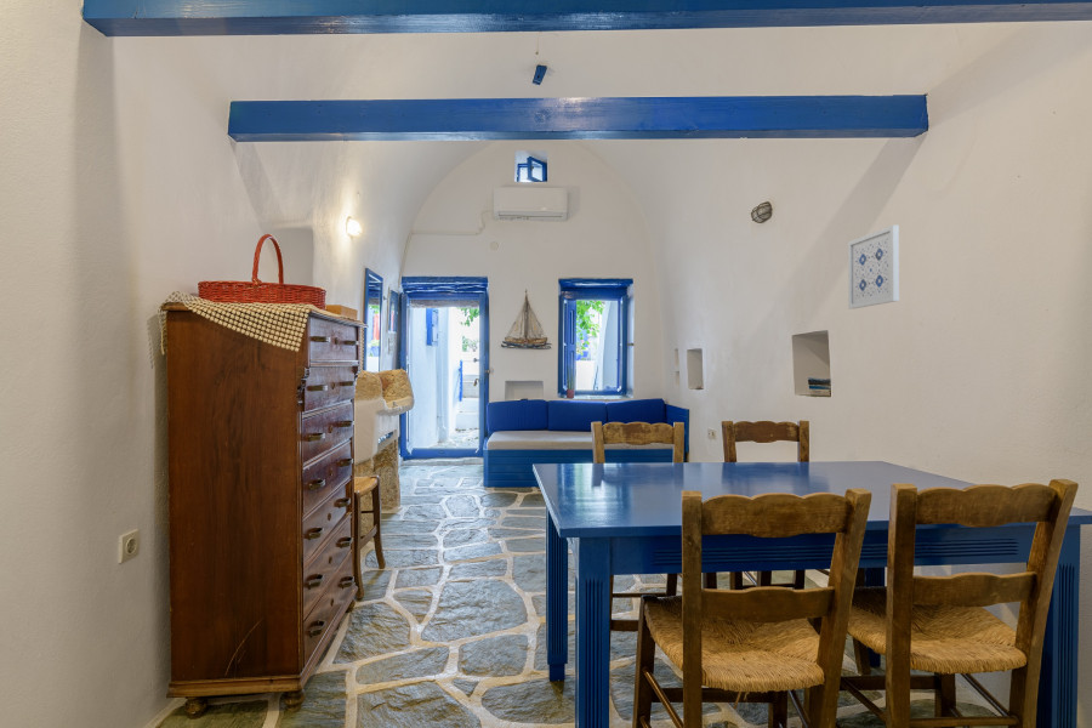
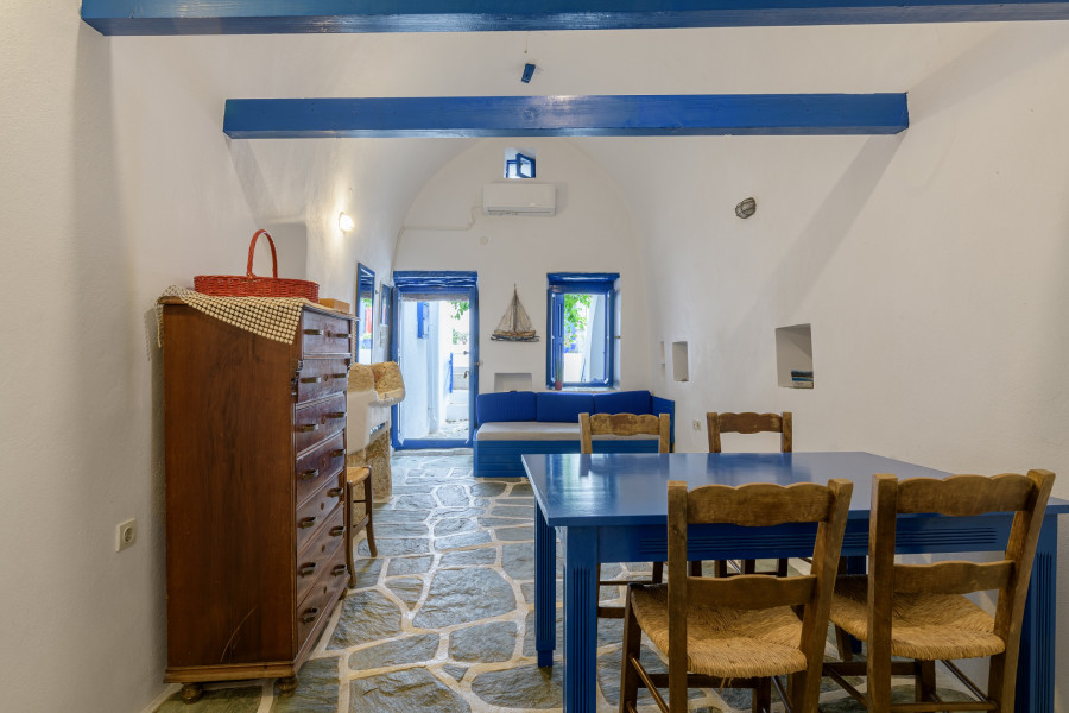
- wall art (871, 269)
